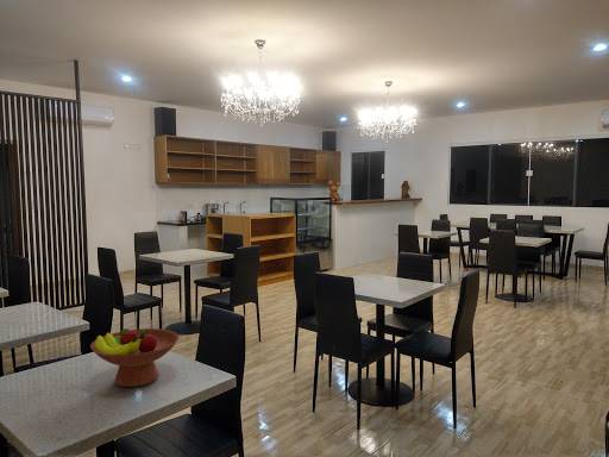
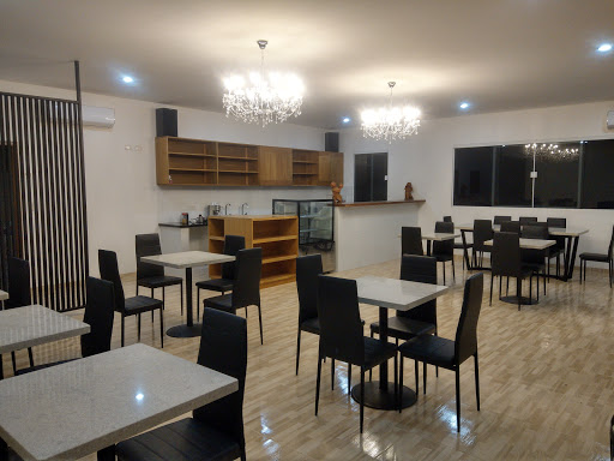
- fruit bowl (136, 352)
